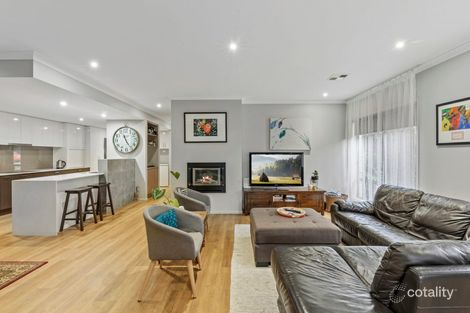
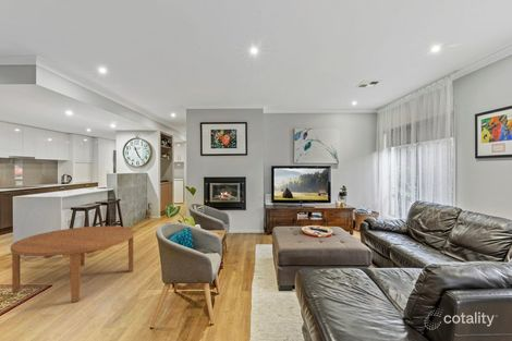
+ dining table (78, 258)
